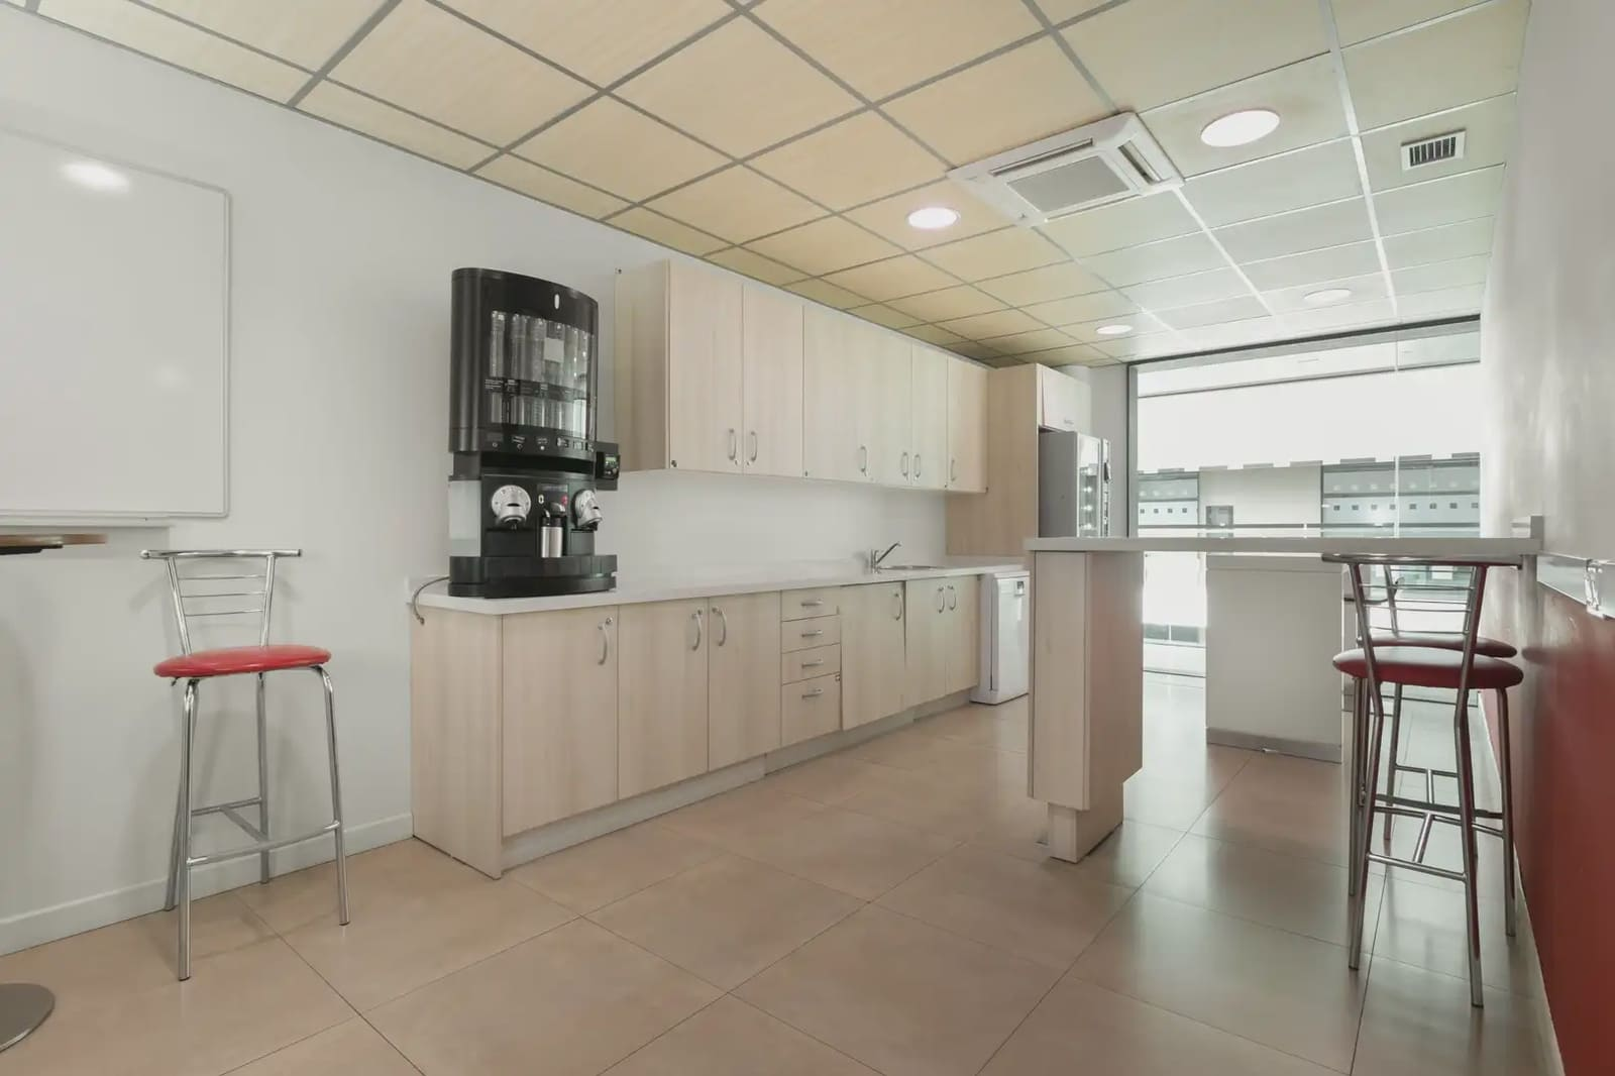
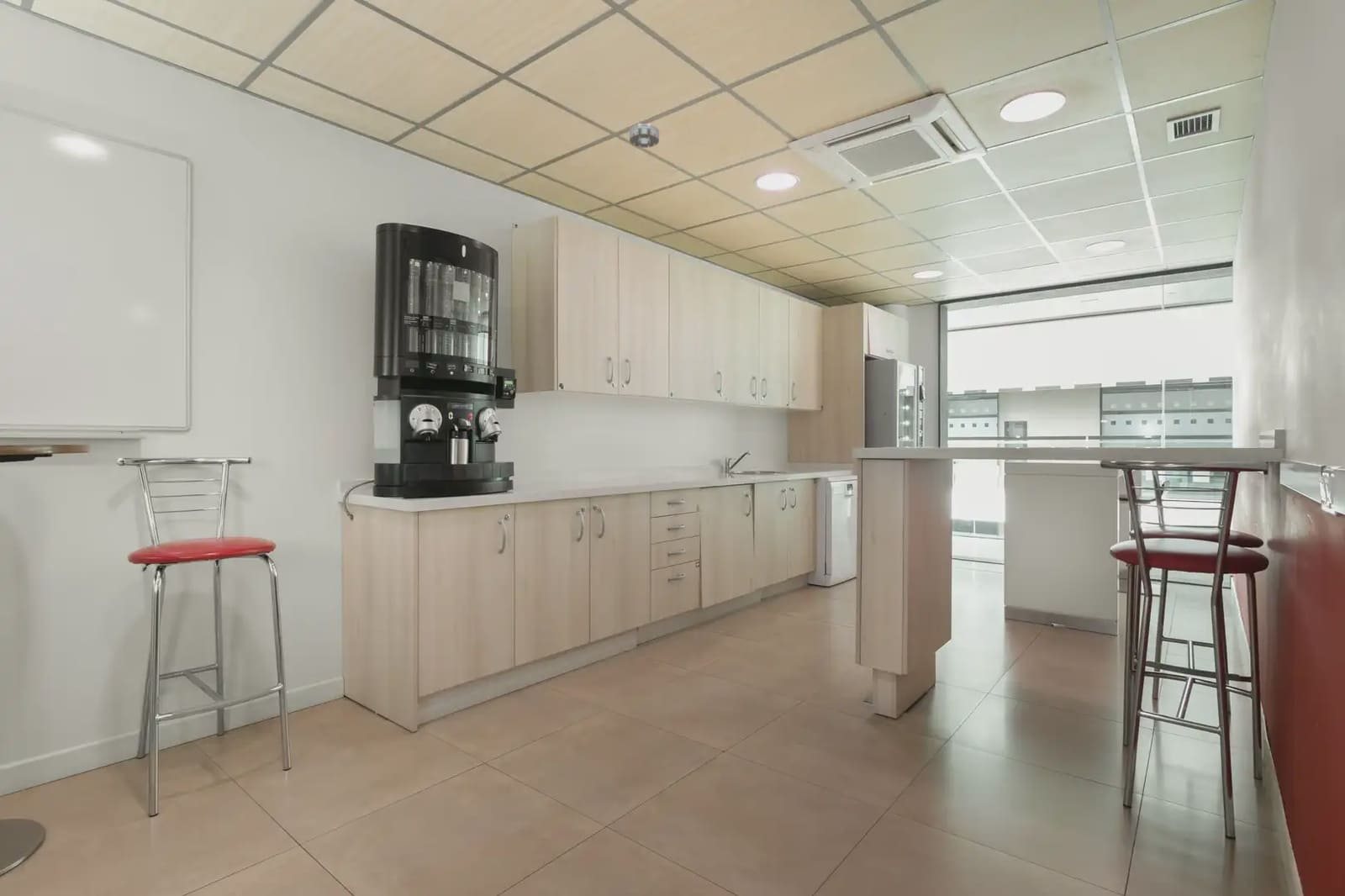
+ smoke detector (644, 134)
